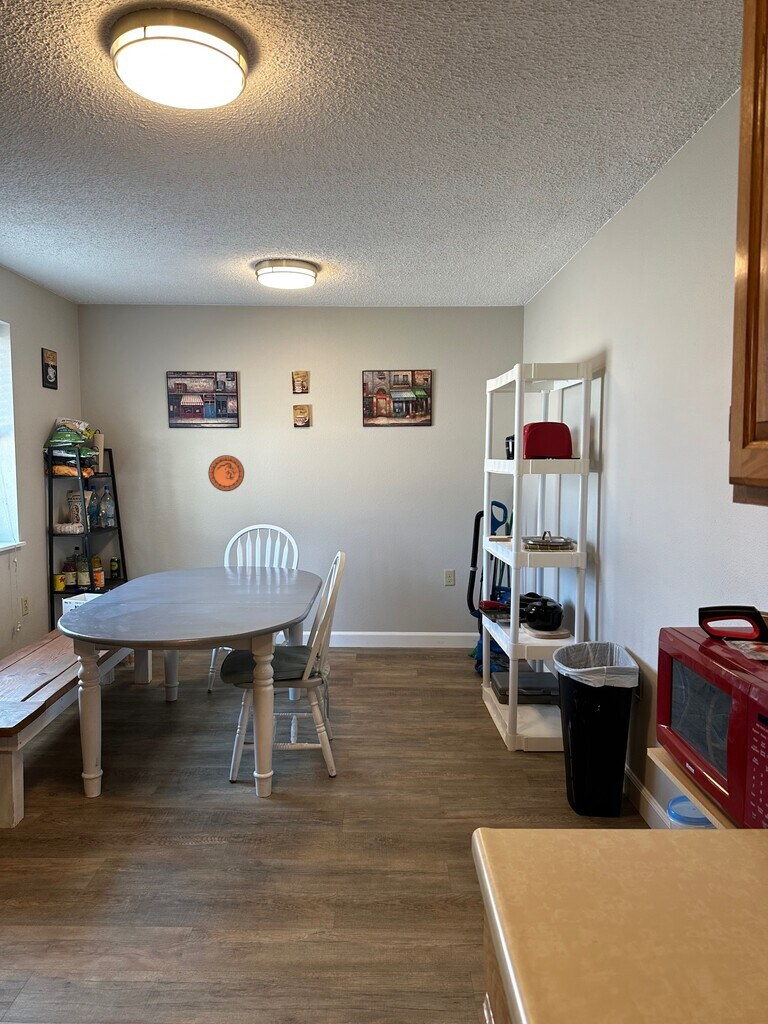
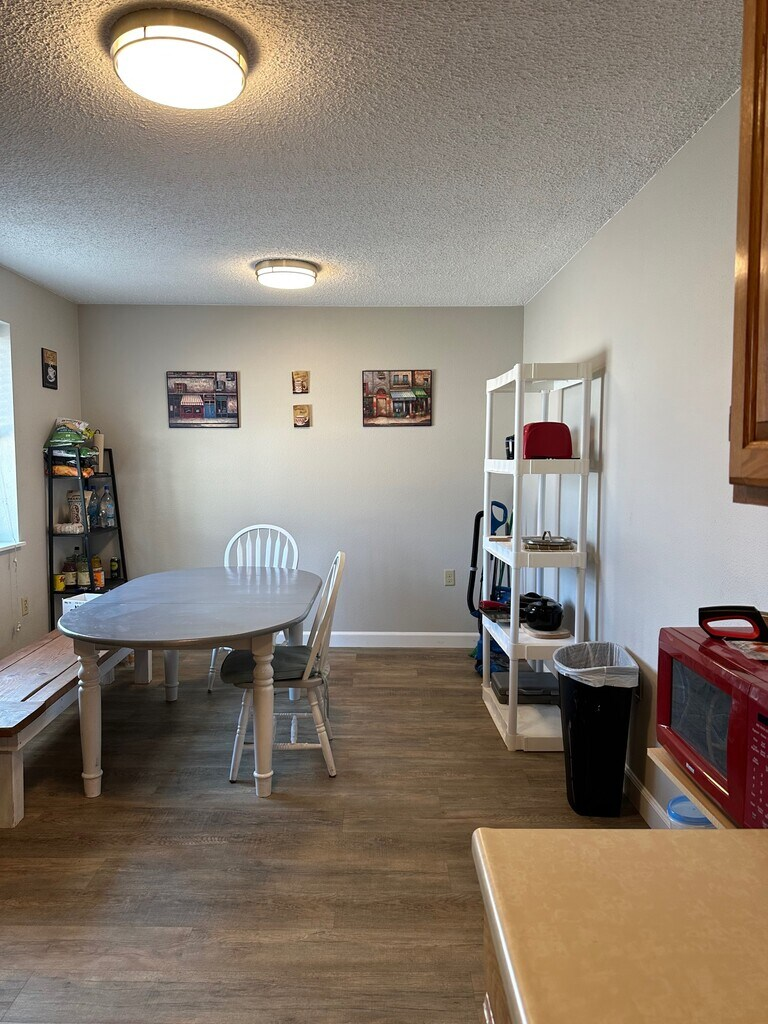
- decorative plate (226, 473)
